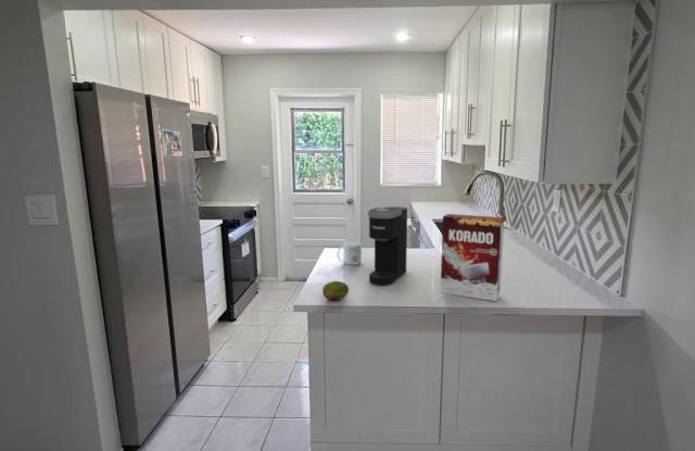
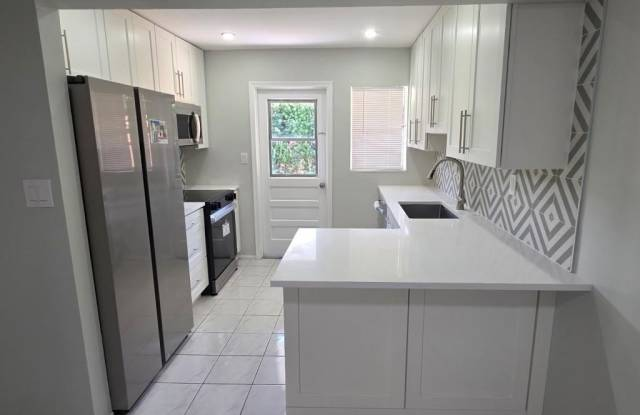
- coffee maker (388, 242)
- cereal box (471, 255)
- mug (349, 253)
- fruit (336, 290)
